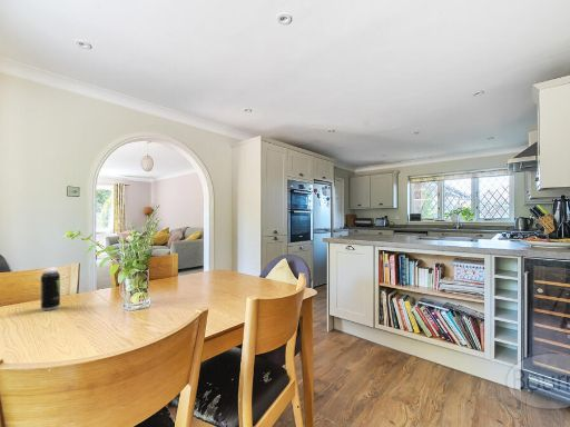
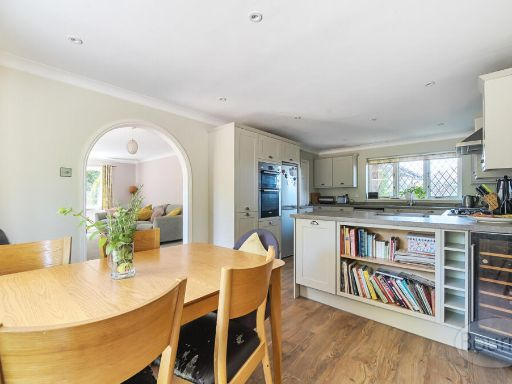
- beverage can (50, 289)
